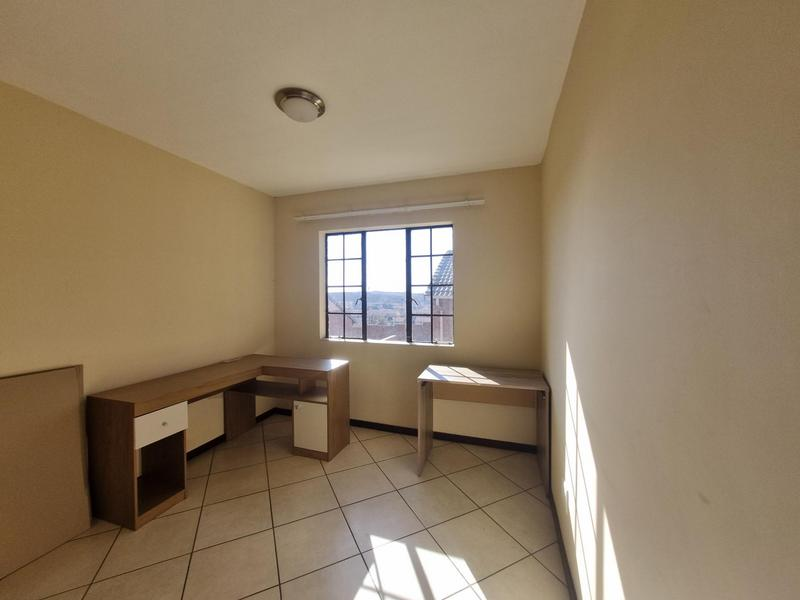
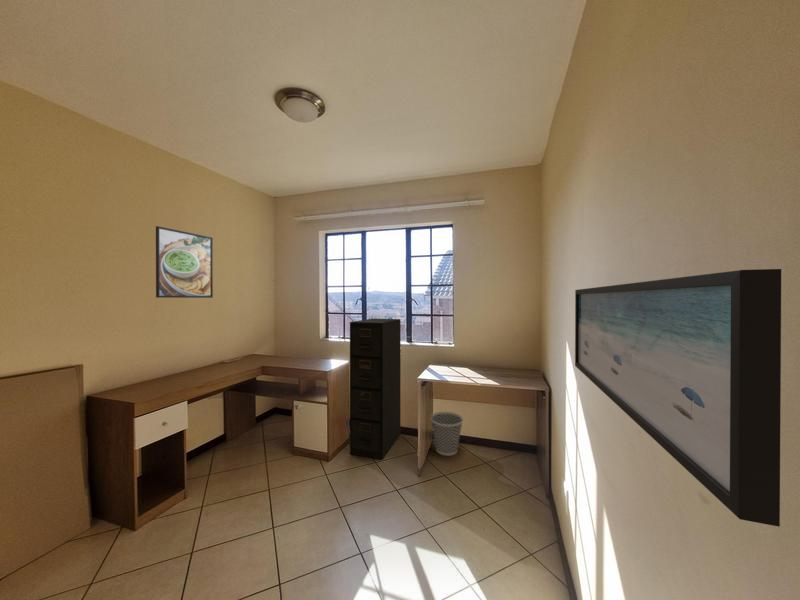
+ wastebasket (446, 433)
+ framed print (186, 265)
+ wall art (622, 343)
+ filing cabinet (376, 382)
